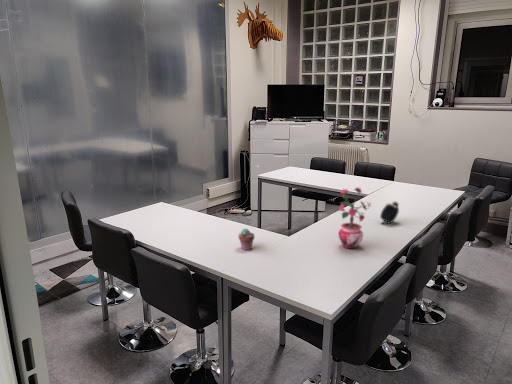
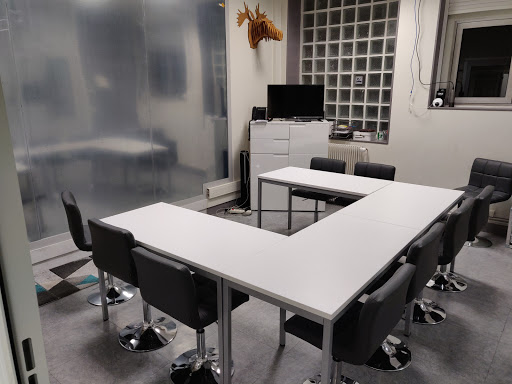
- potted succulent (246, 238)
- alarm clock (389, 212)
- potted plant (351, 216)
